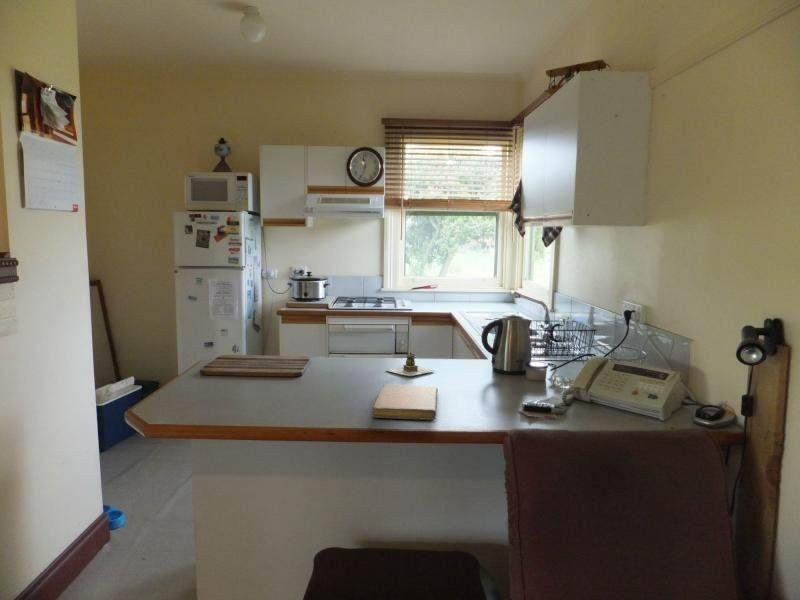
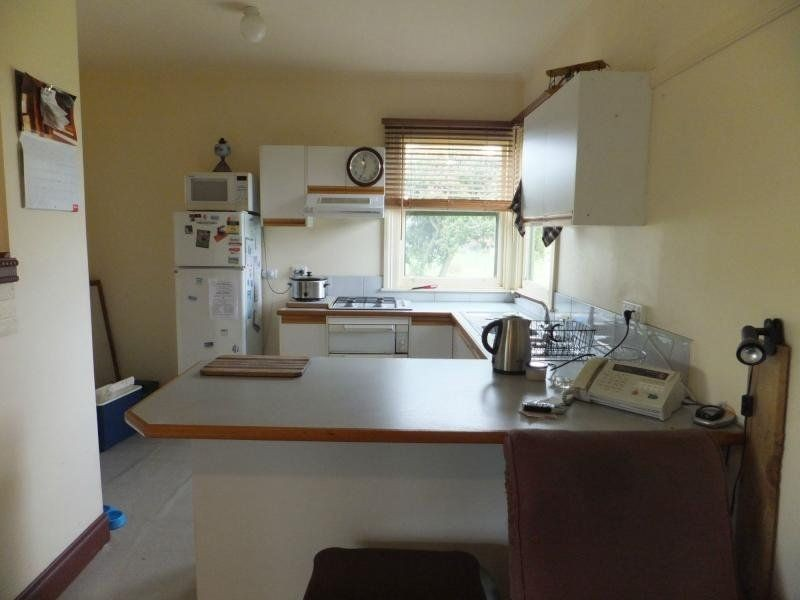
- teapot (410, 361)
- notebook (407, 400)
